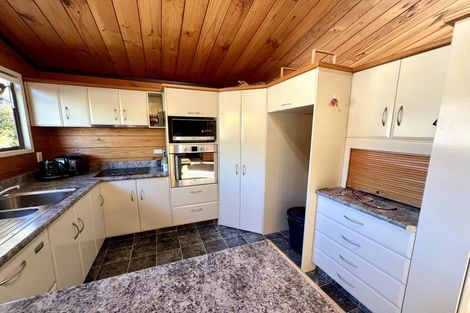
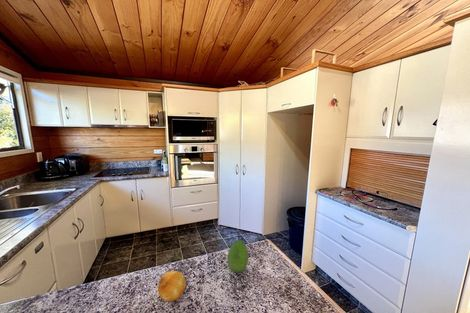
+ fruit (172, 285)
+ fruit (237, 255)
